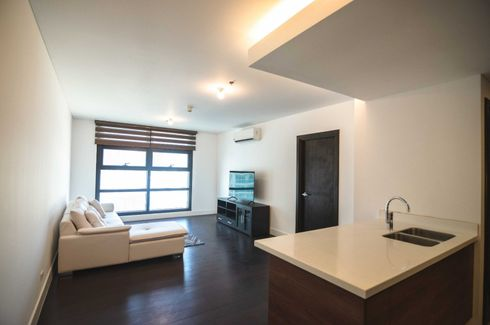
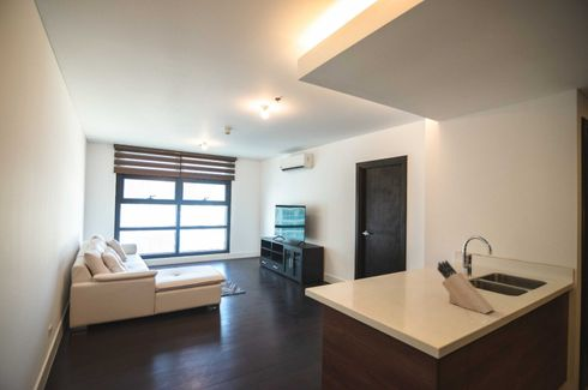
+ knife block (462, 284)
